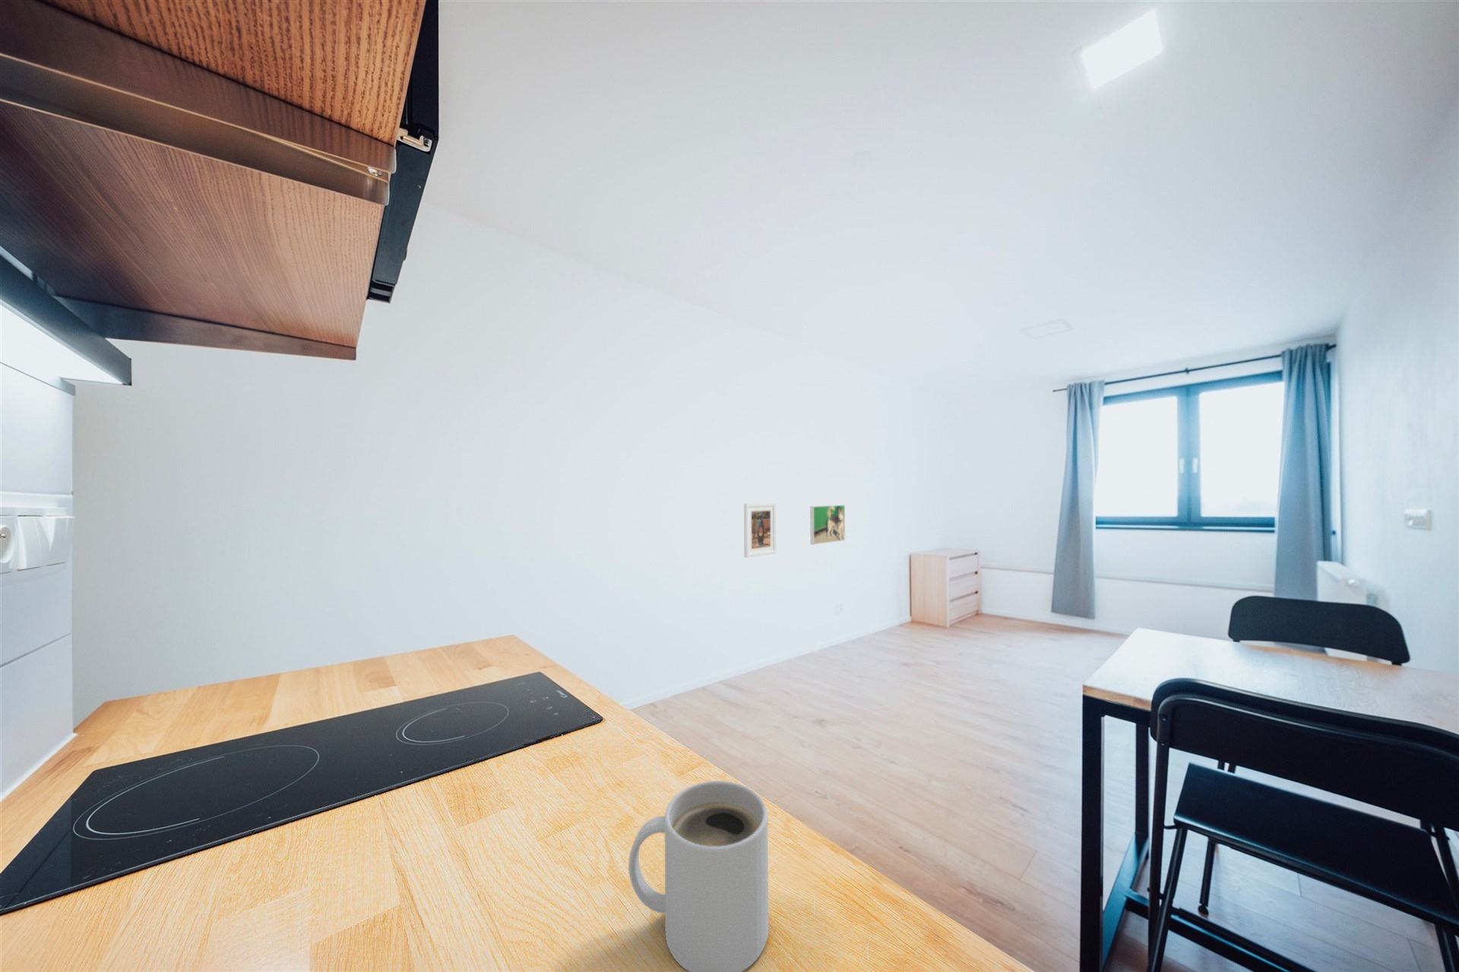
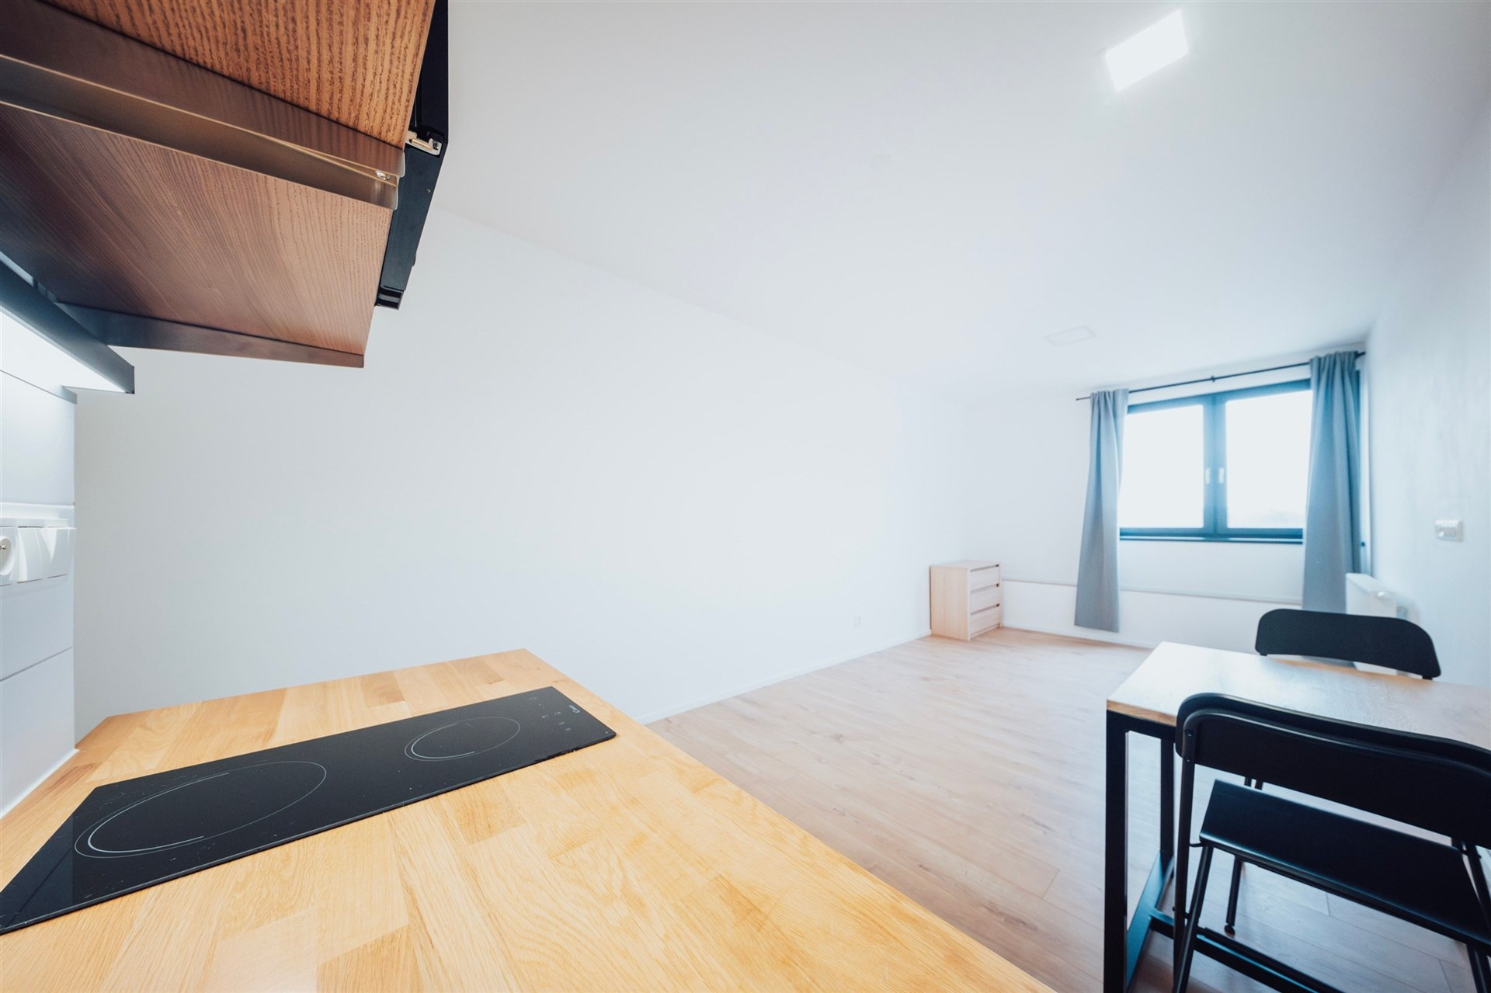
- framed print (828, 524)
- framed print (760, 529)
- mug (705, 865)
